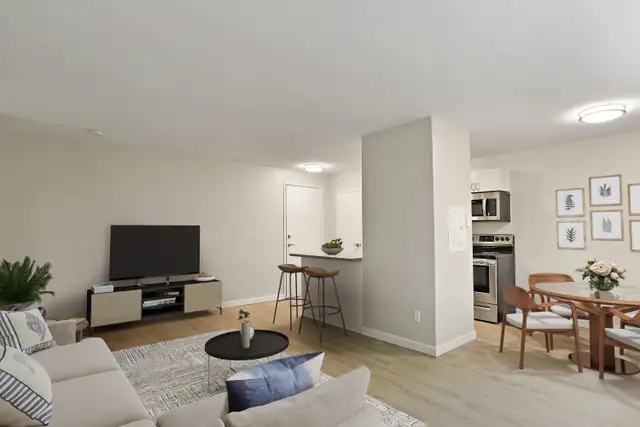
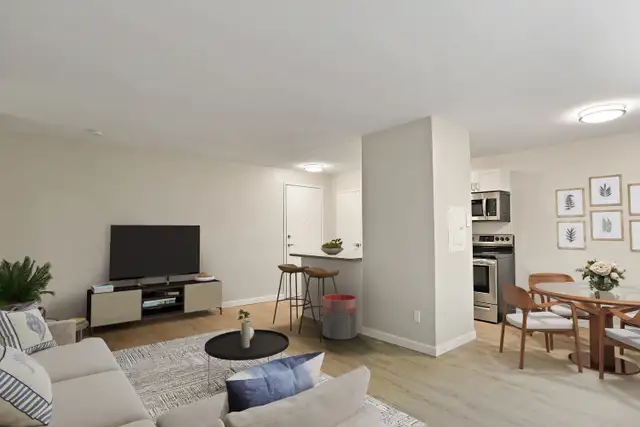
+ trash can (339, 316)
